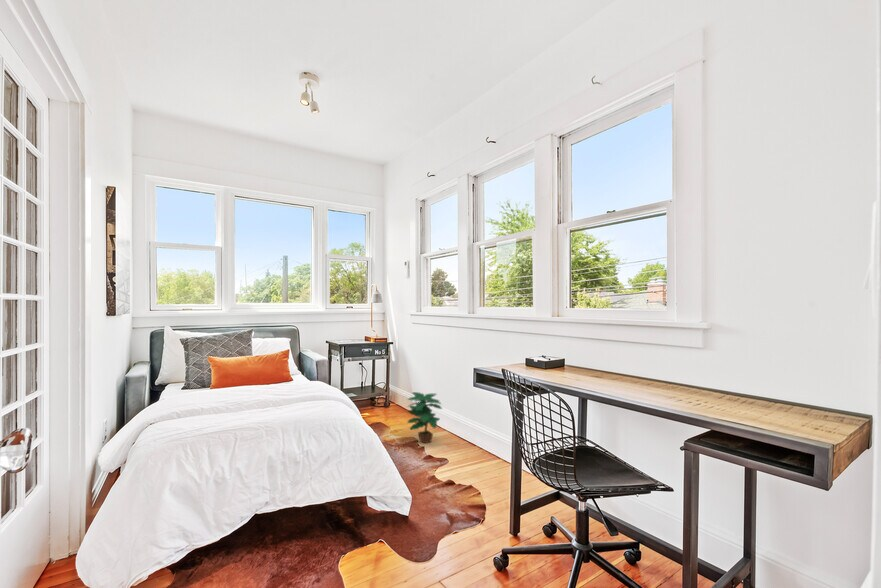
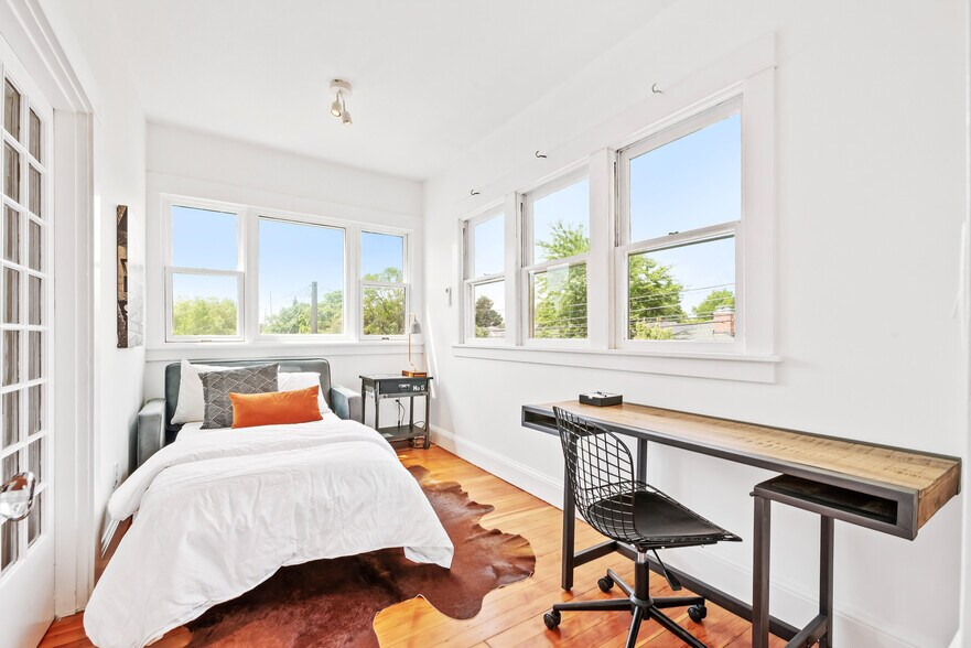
- potted plant (424, 417)
